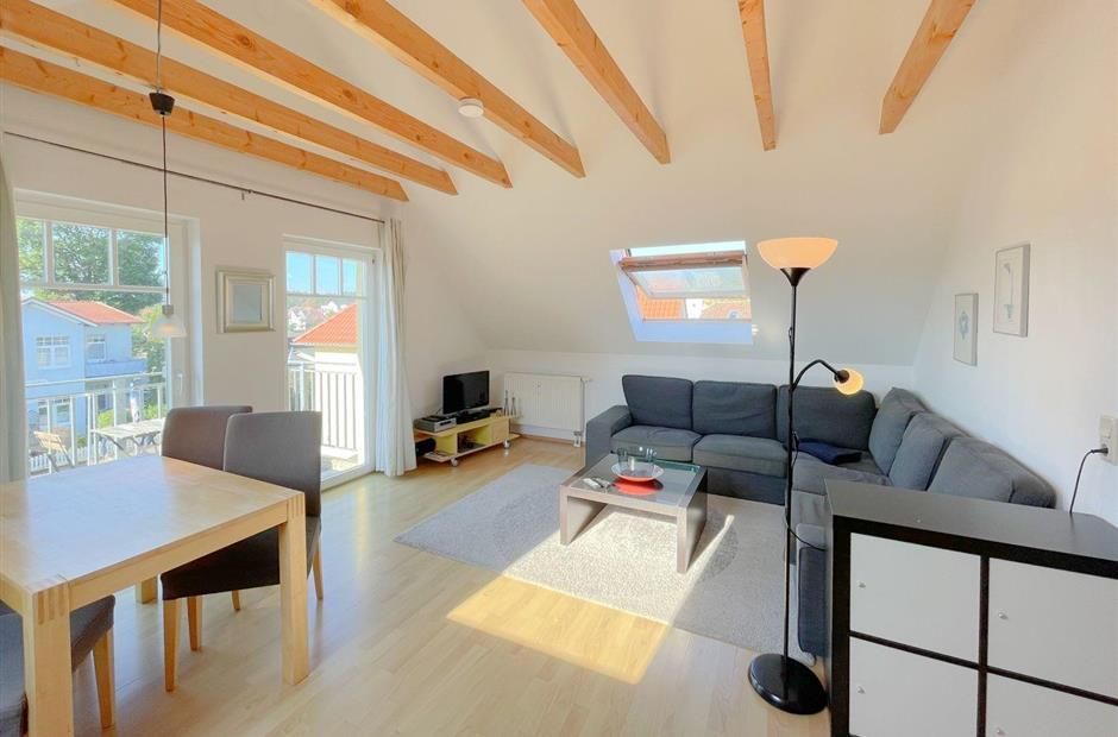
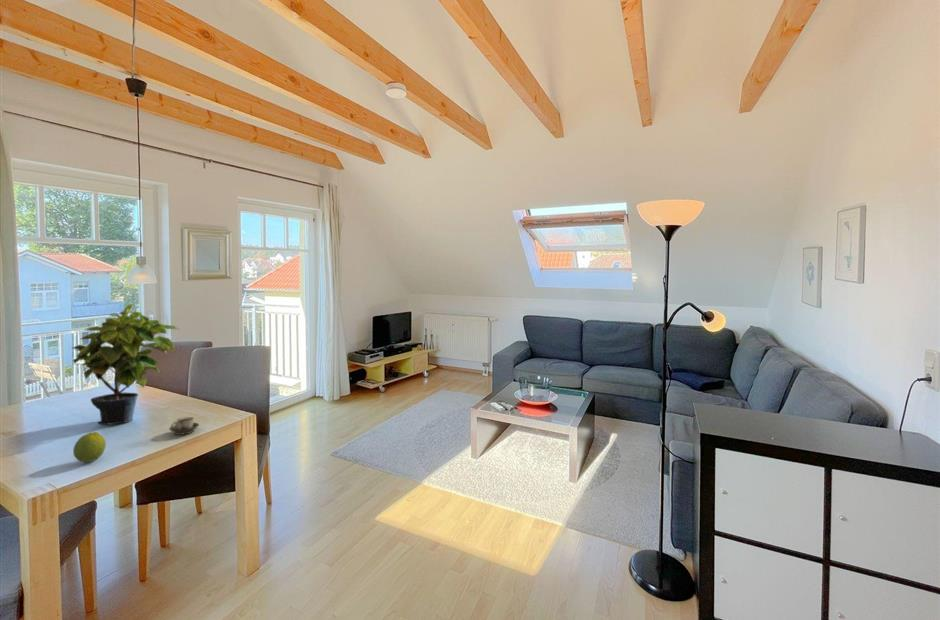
+ fruit (90, 446)
+ cup (184, 425)
+ potted plant (121, 363)
